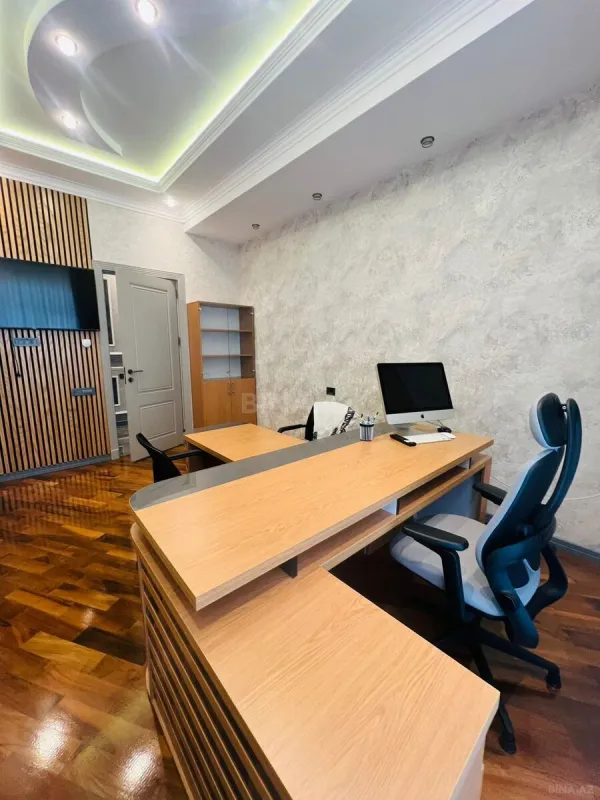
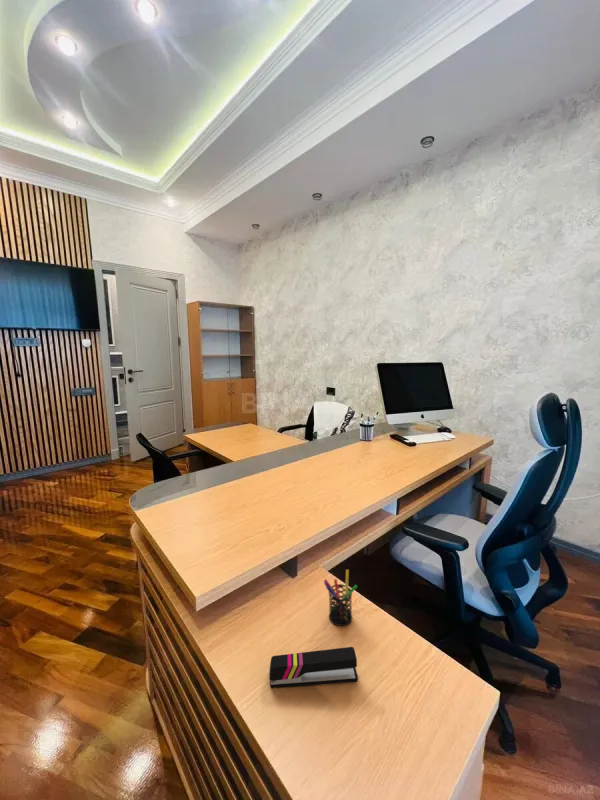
+ stapler (313, 666)
+ pen holder (342, 597)
